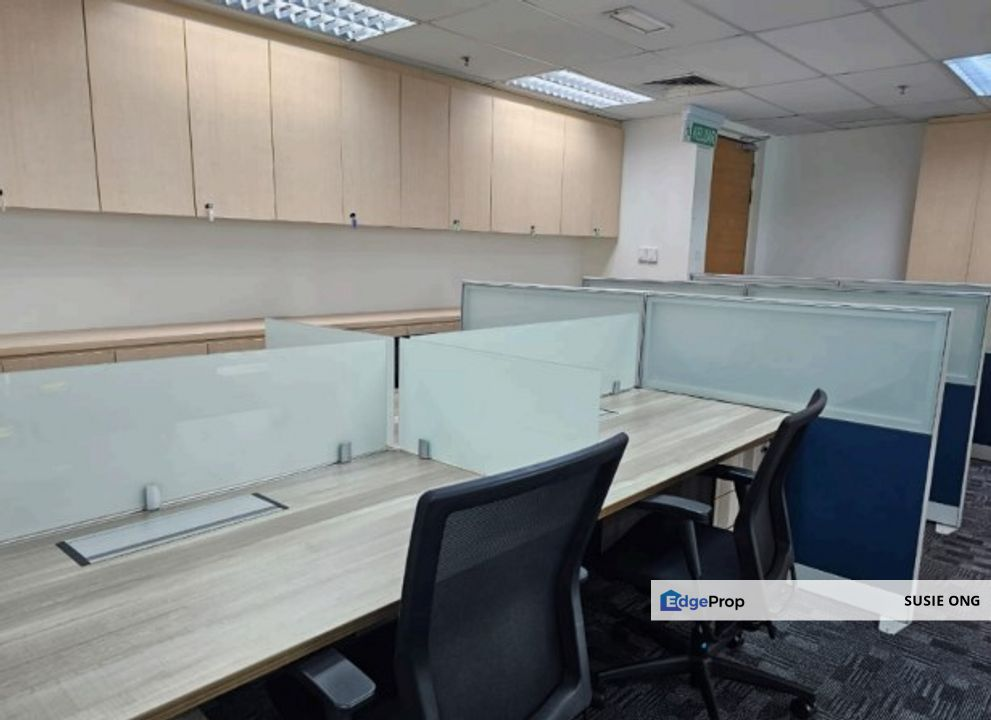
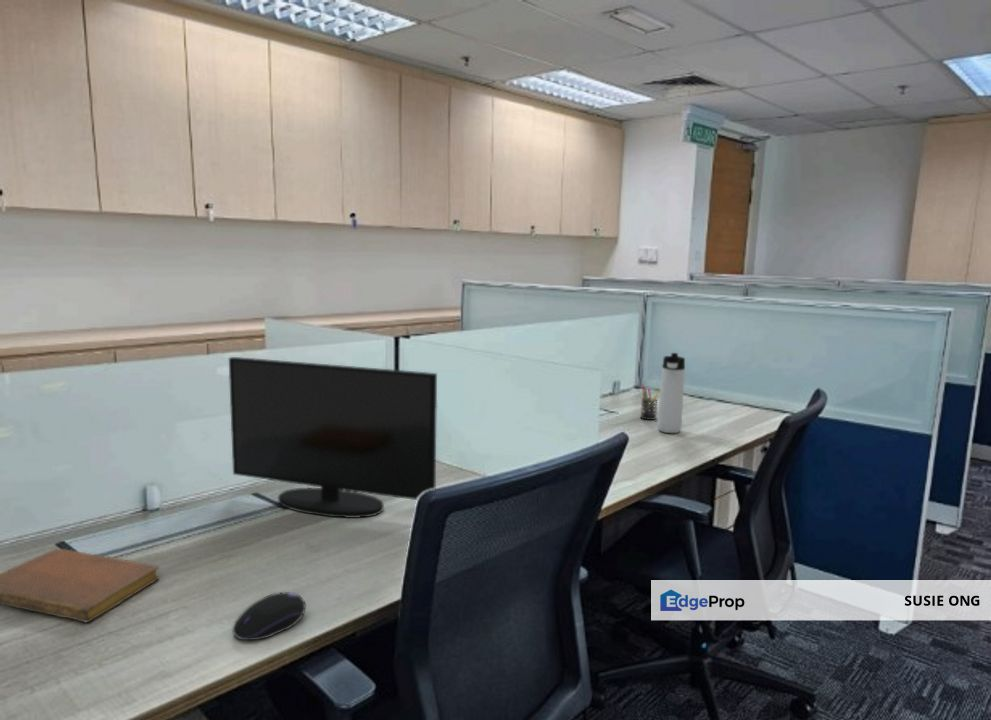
+ pen holder (647, 402)
+ notebook (69, 582)
+ computer mouse (270, 612)
+ monitor (329, 436)
+ thermos bottle (671, 393)
